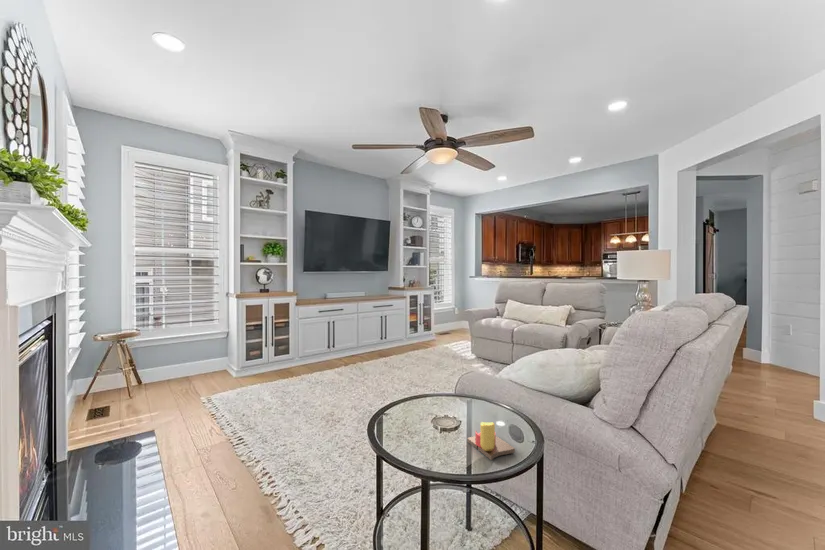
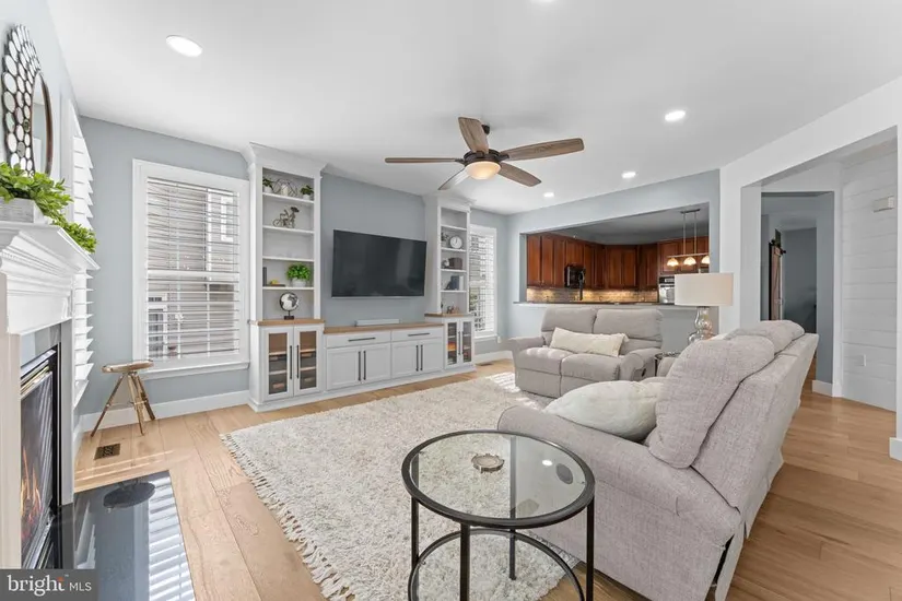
- candle (489, 432)
